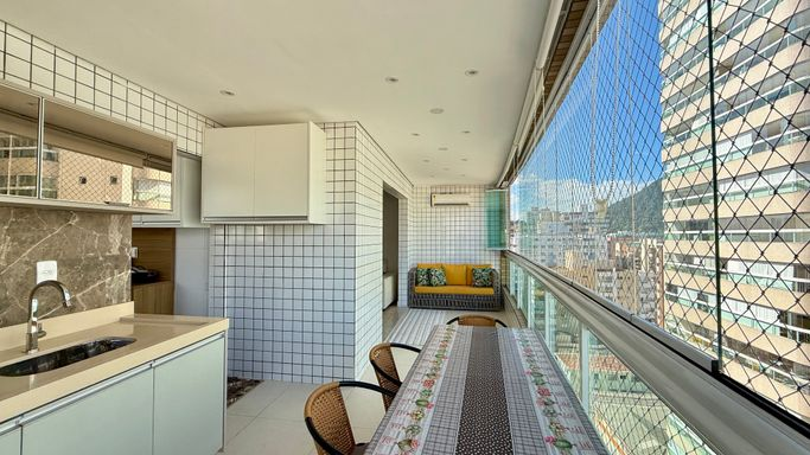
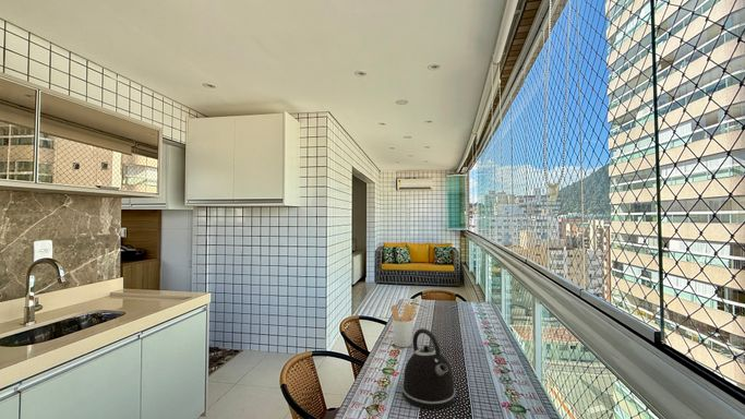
+ utensil holder (405, 323)
+ kettle (428, 361)
